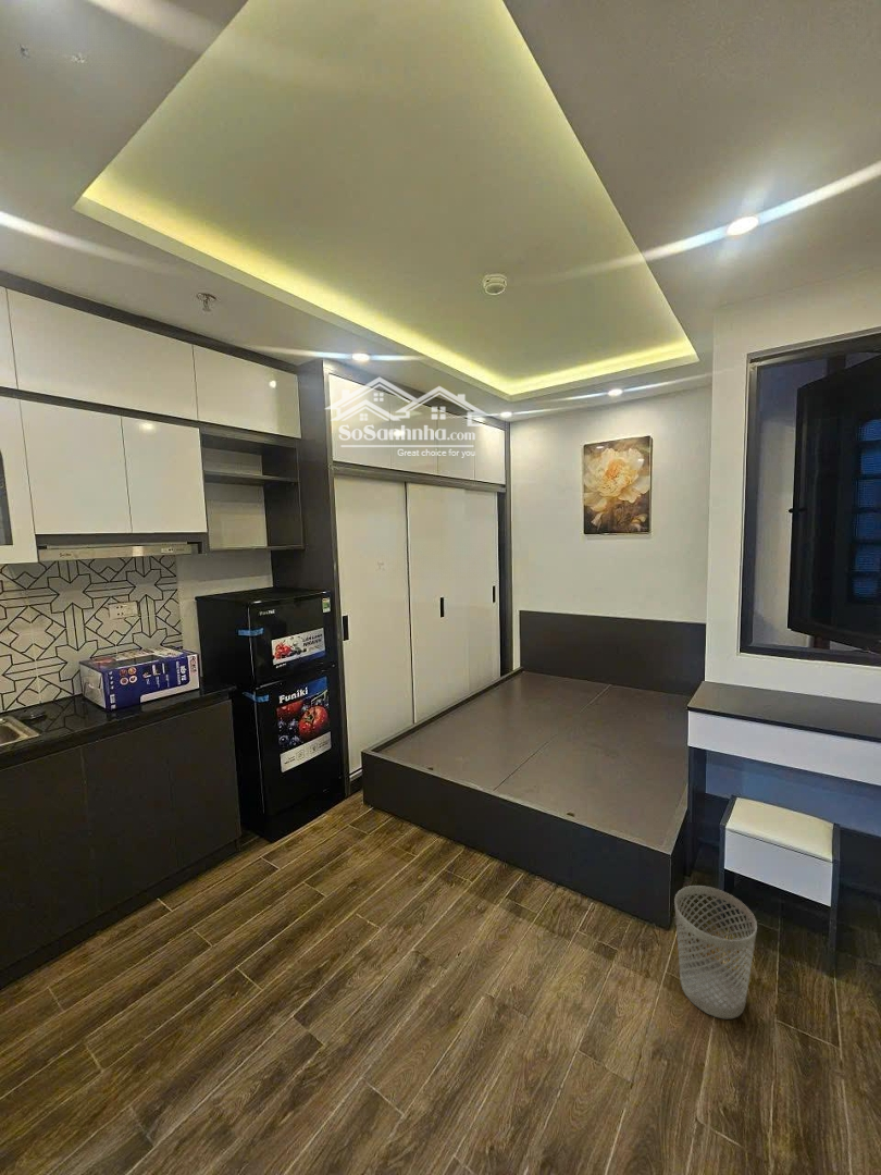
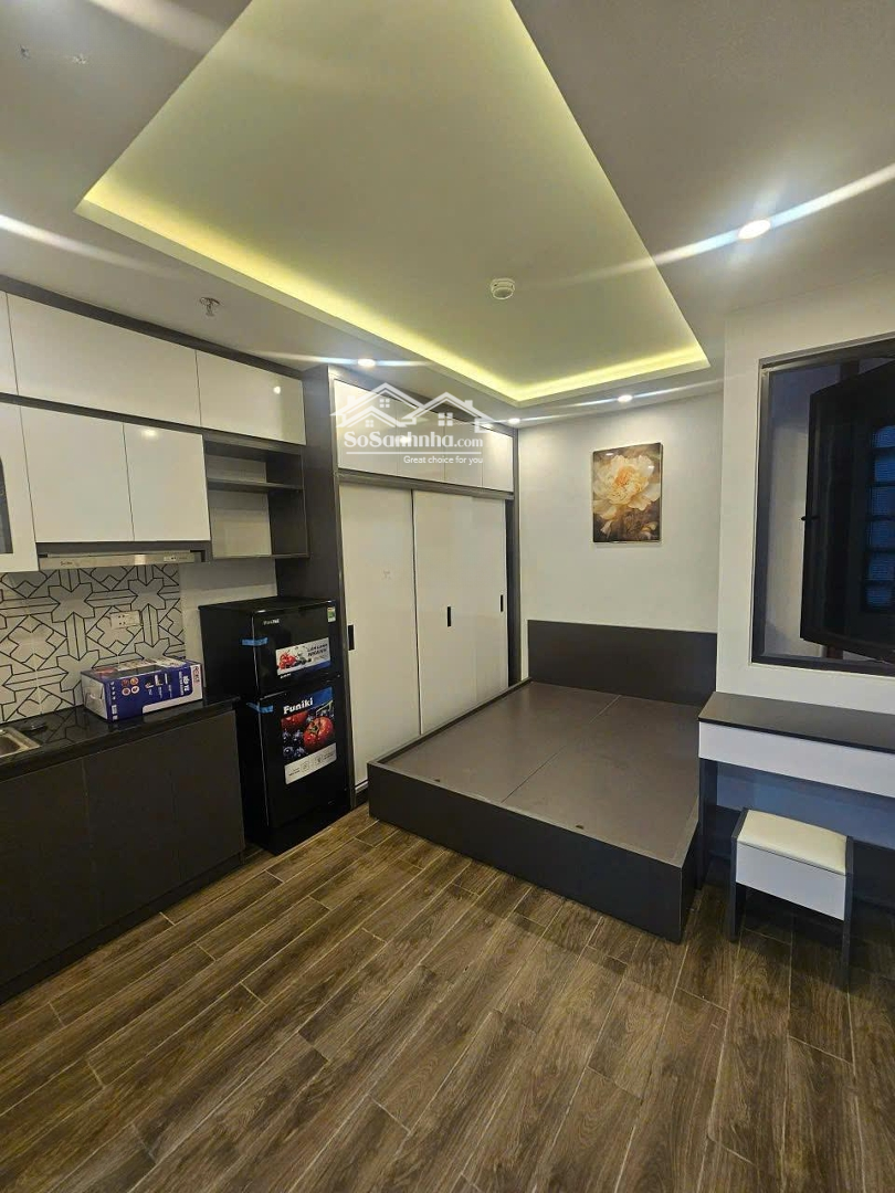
- wastebasket (714, 950)
